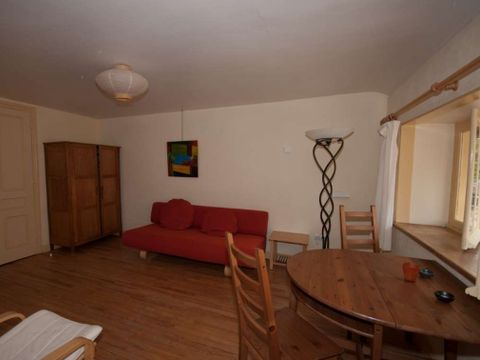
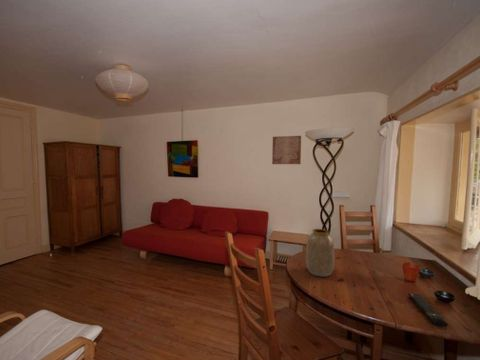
+ vase (320, 251)
+ wall art (286, 150)
+ remote control (425, 308)
